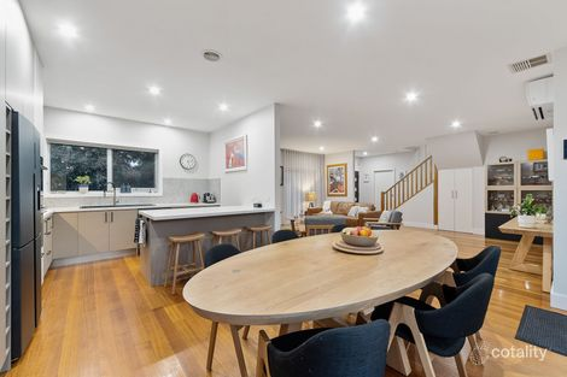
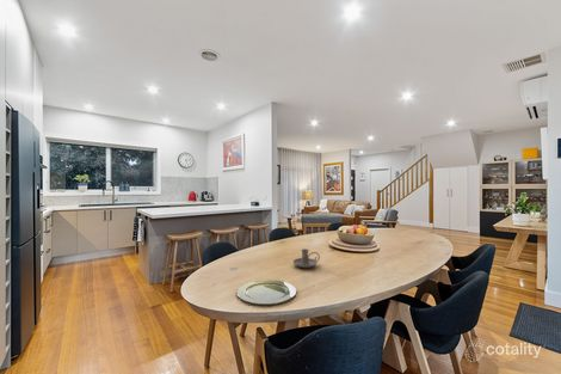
+ candle holder (307, 257)
+ plate (266, 290)
